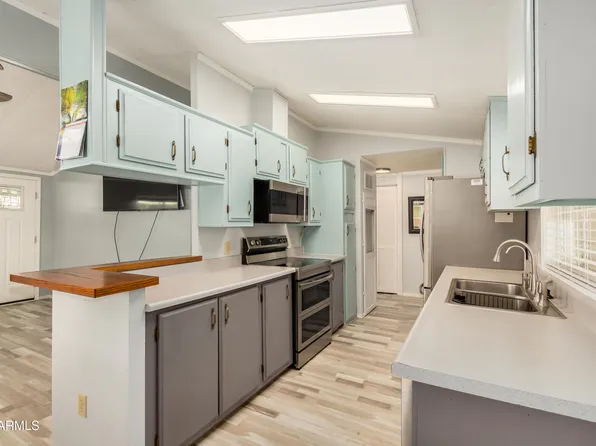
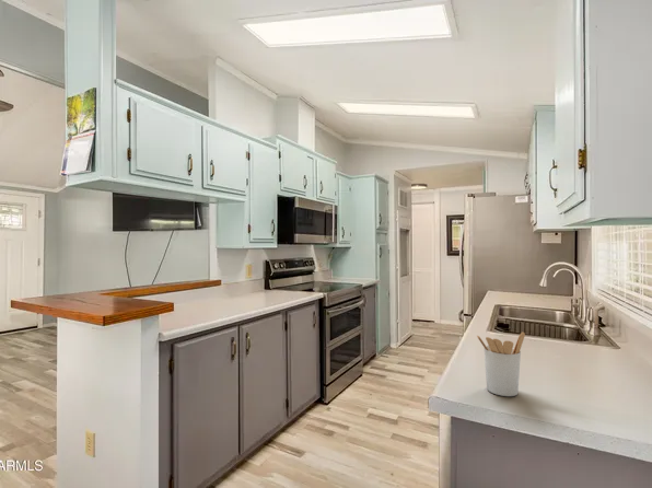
+ utensil holder (501, 362)
